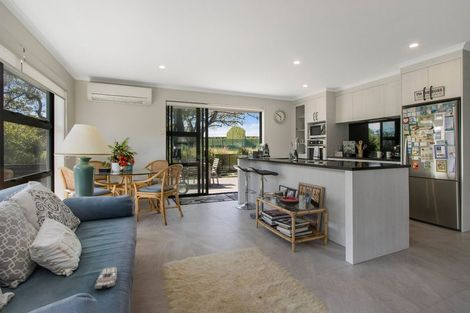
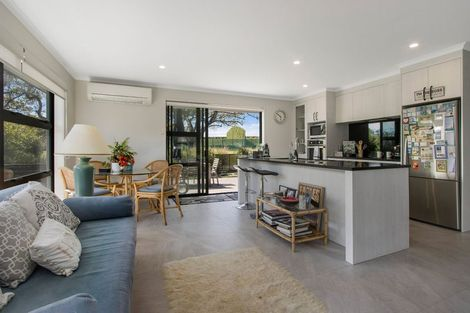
- remote control (107, 277)
